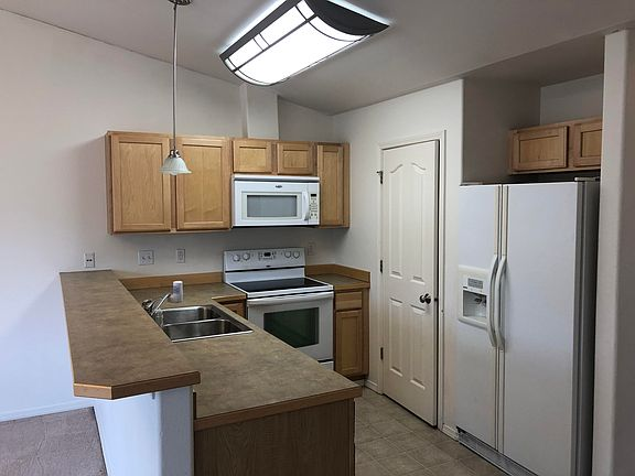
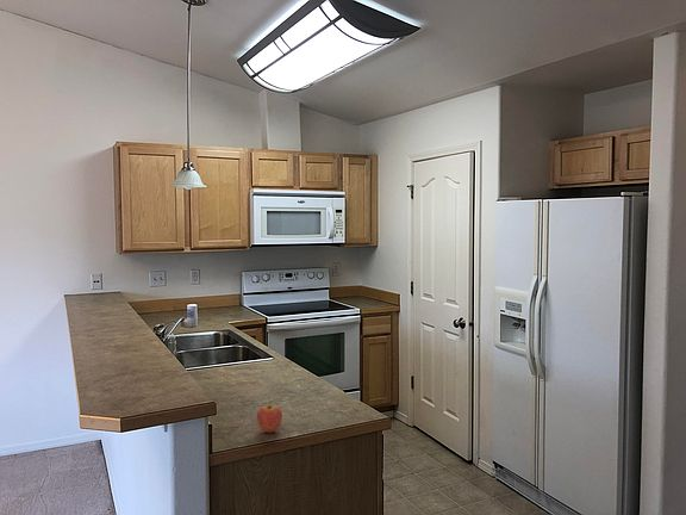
+ fruit (269, 416)
